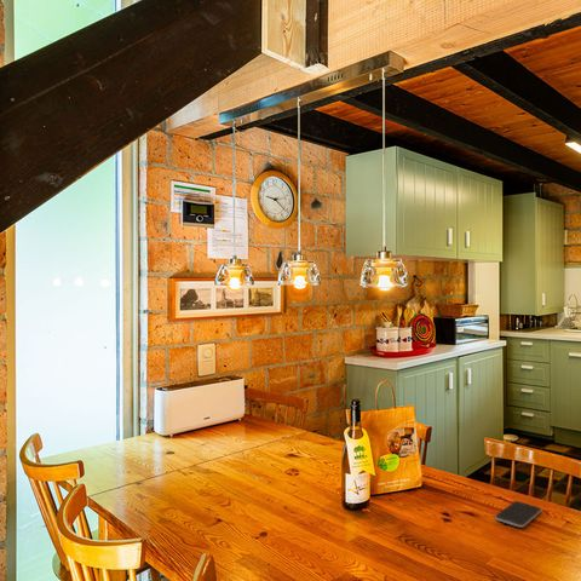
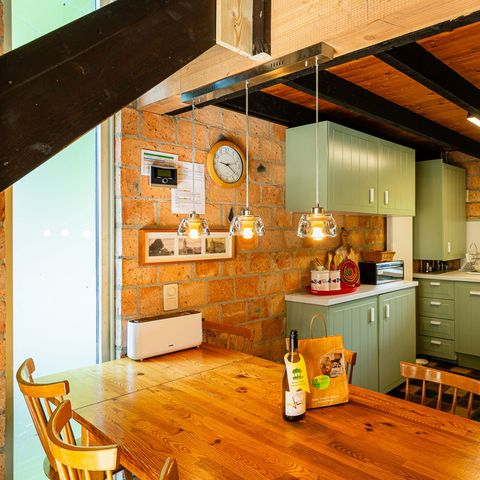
- smartphone (518, 513)
